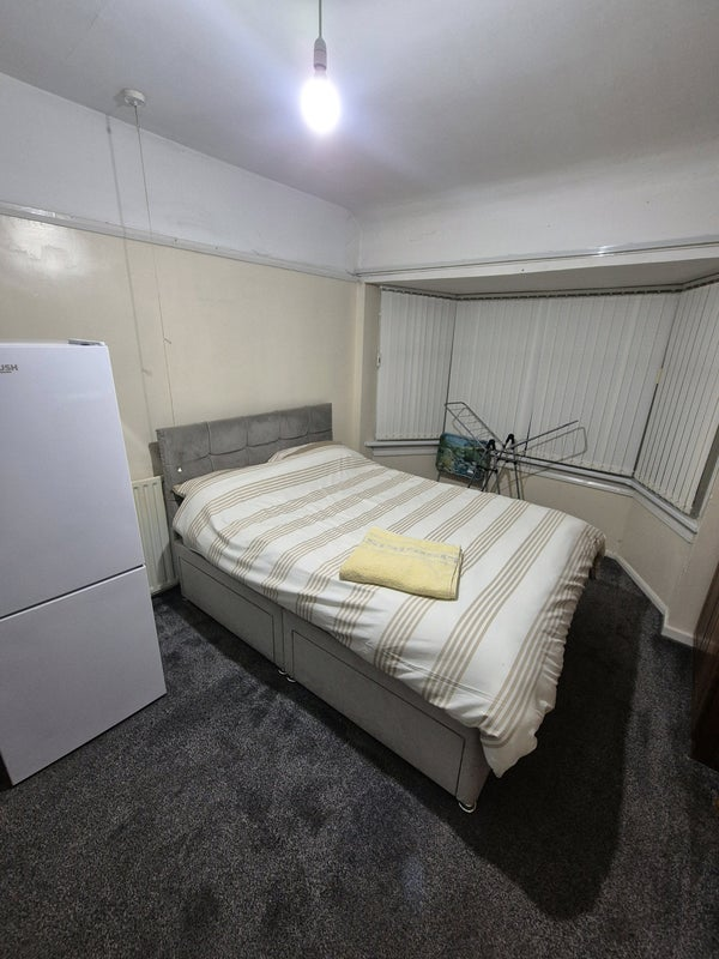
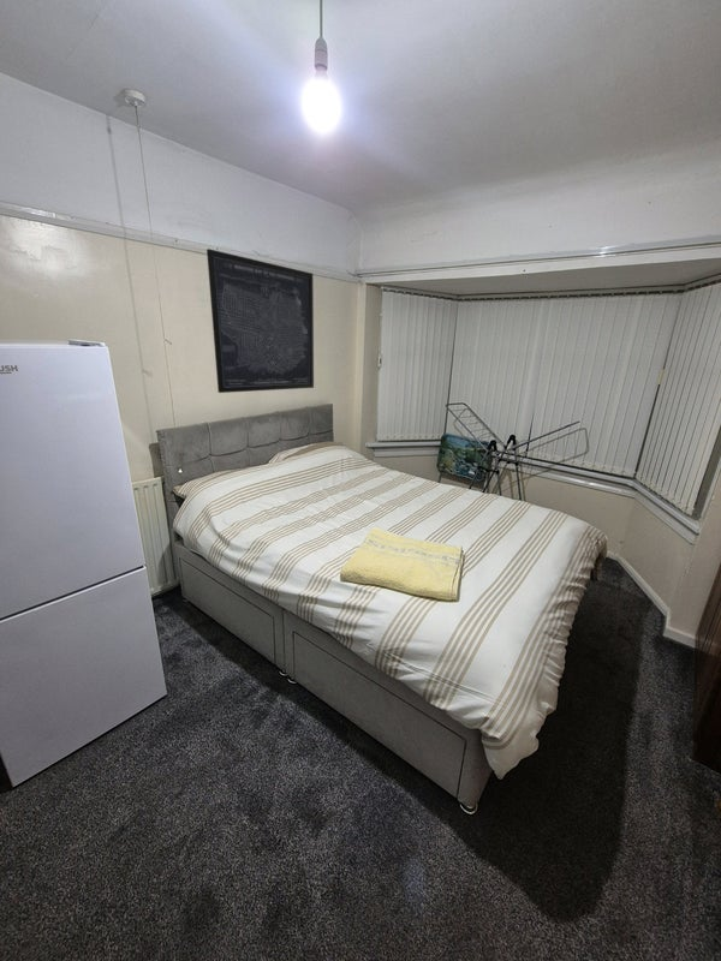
+ wall art (268, 329)
